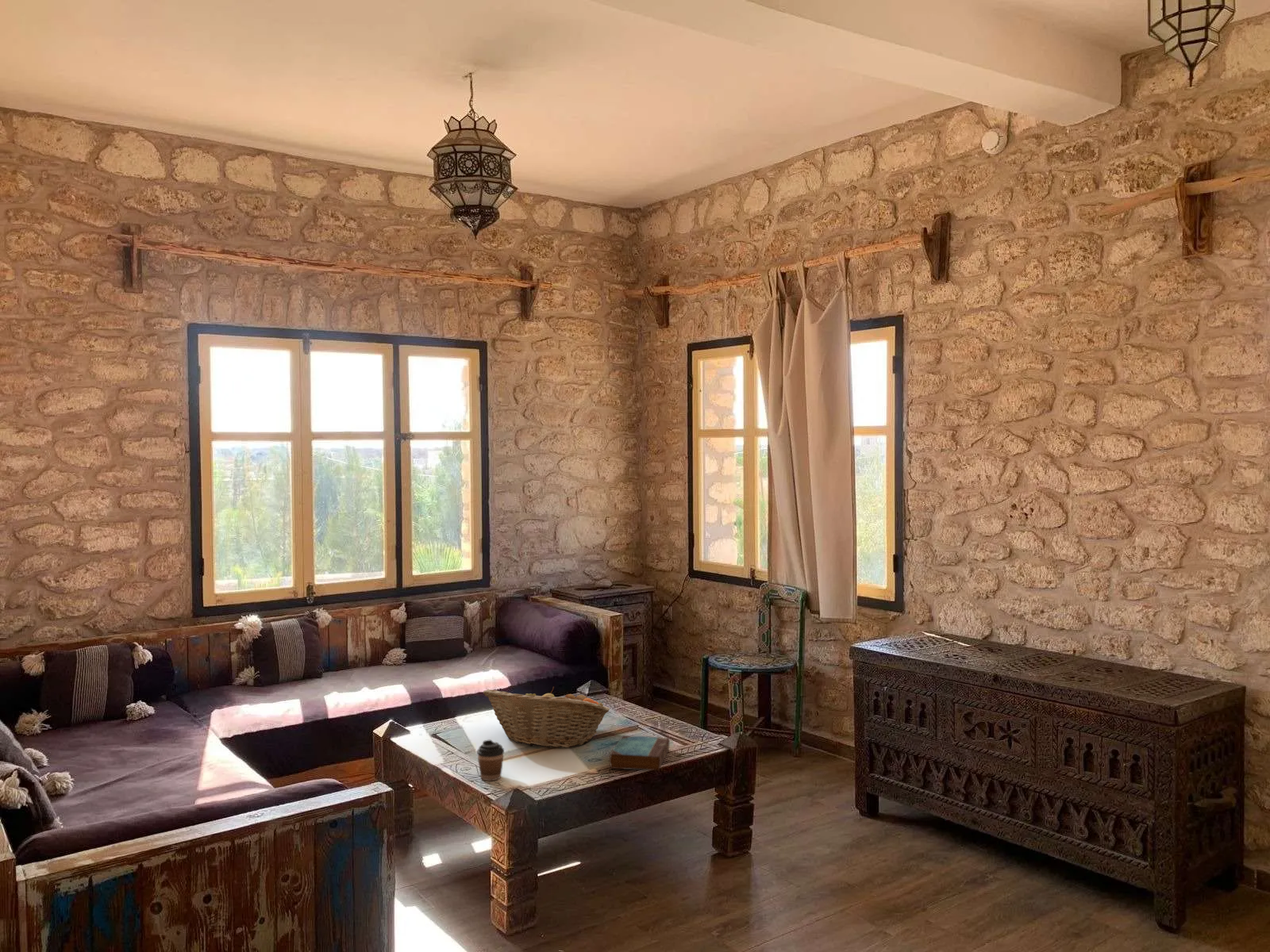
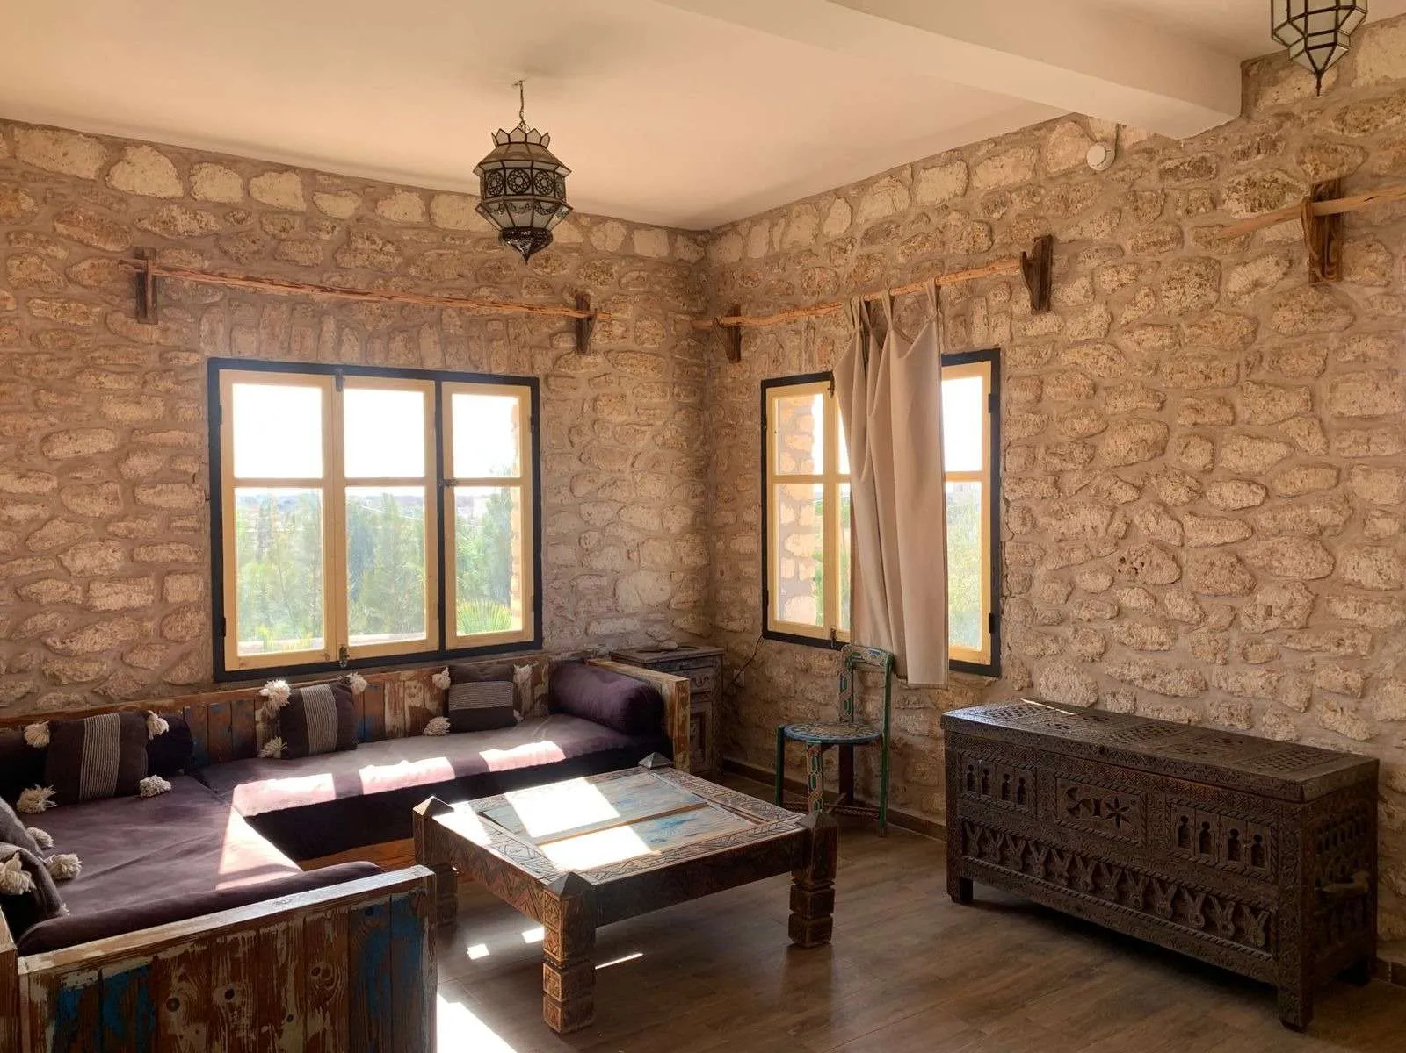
- fruit basket (546, 711)
- book (640, 752)
- coffee cup (491, 759)
